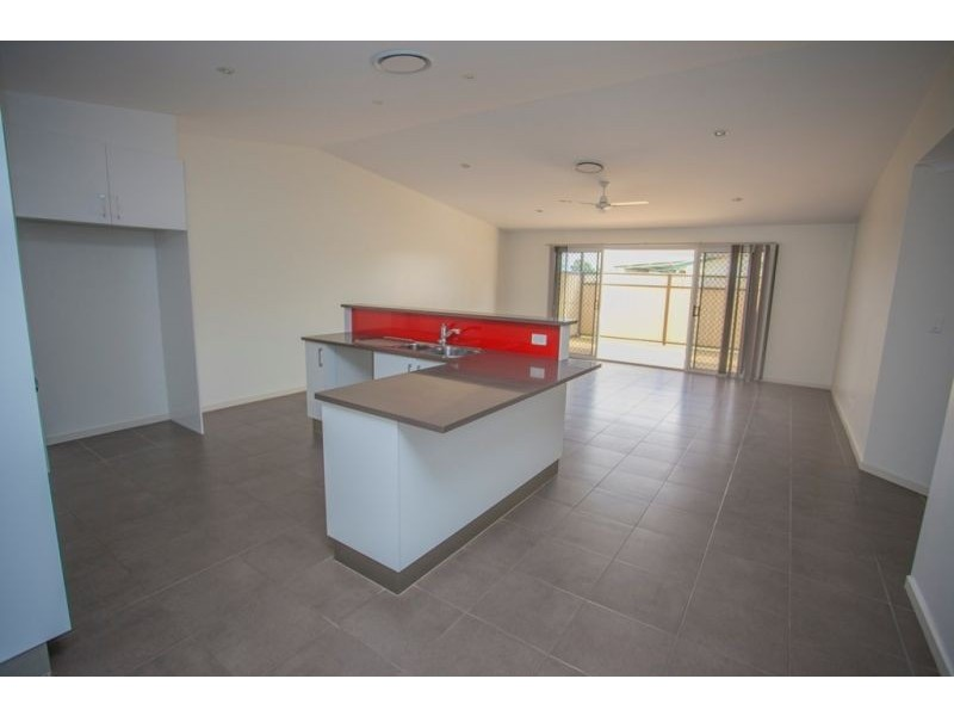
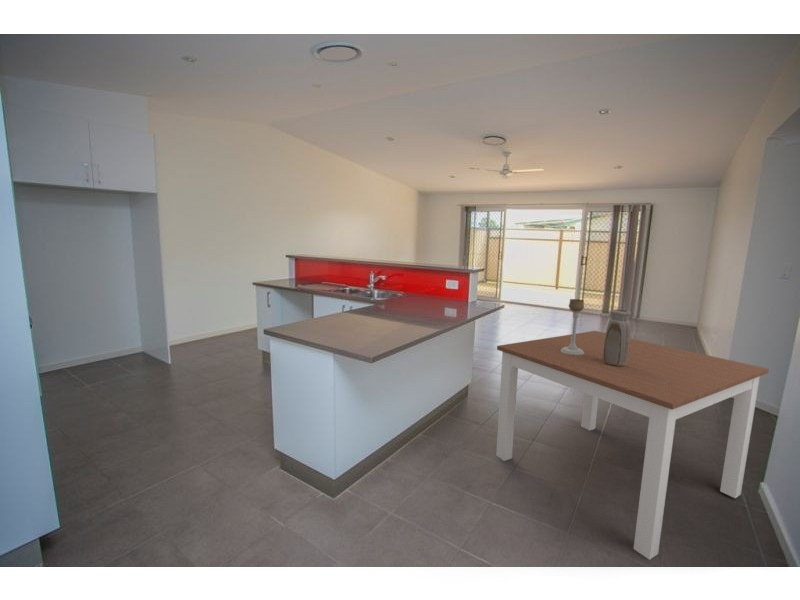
+ dining table (620, 406)
+ candle holder (574, 325)
+ vase (617, 337)
